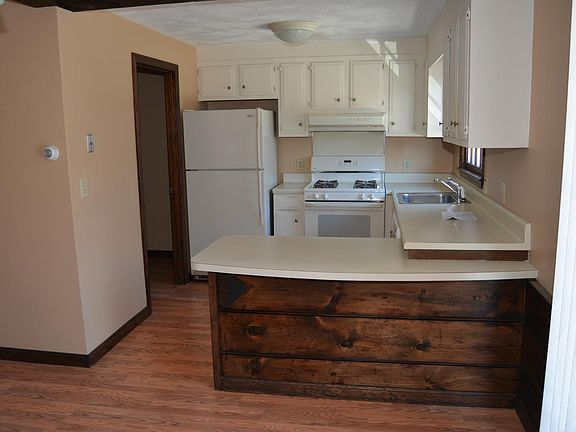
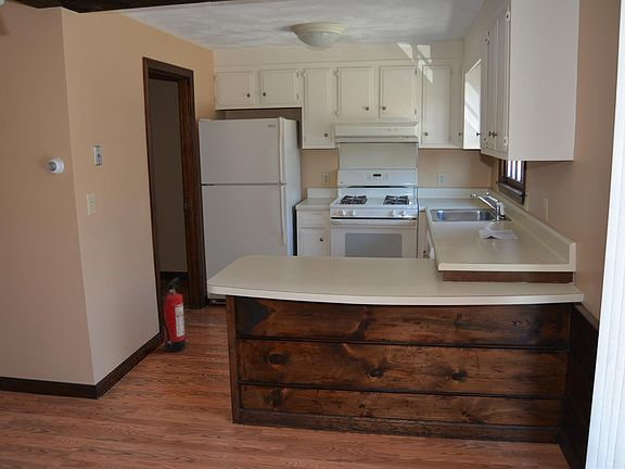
+ fire extinguisher (171, 316)
